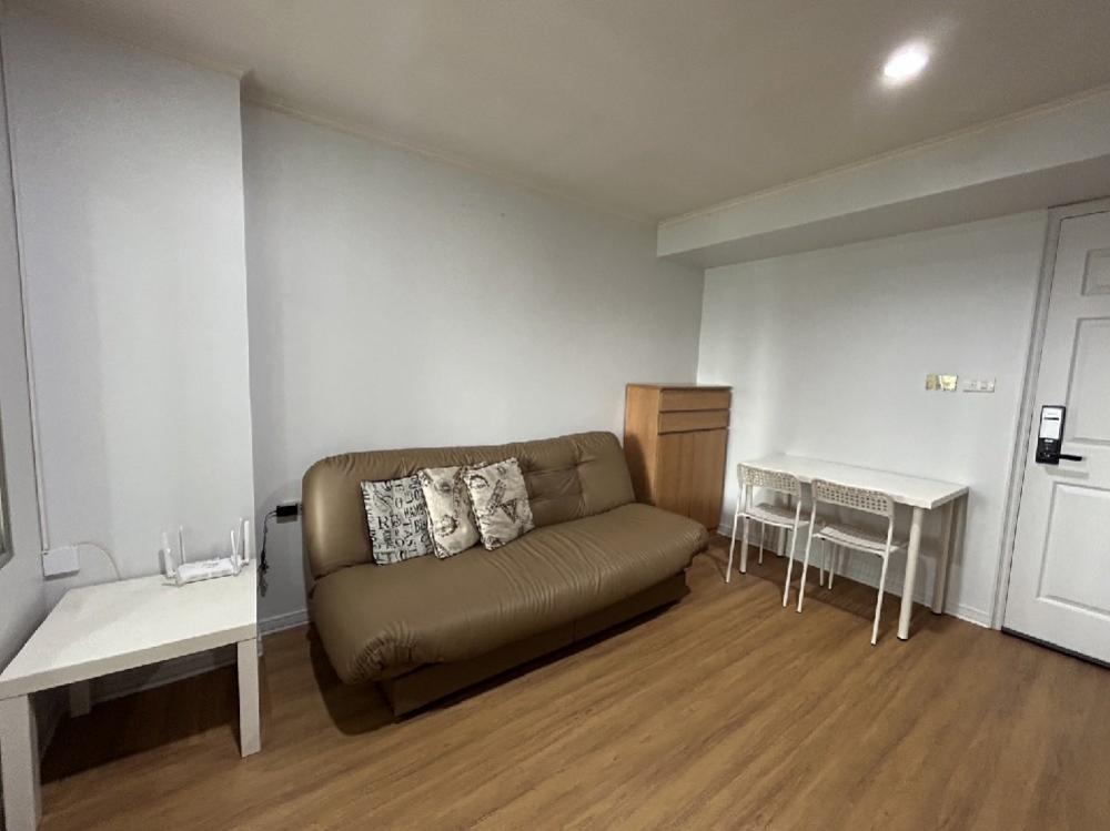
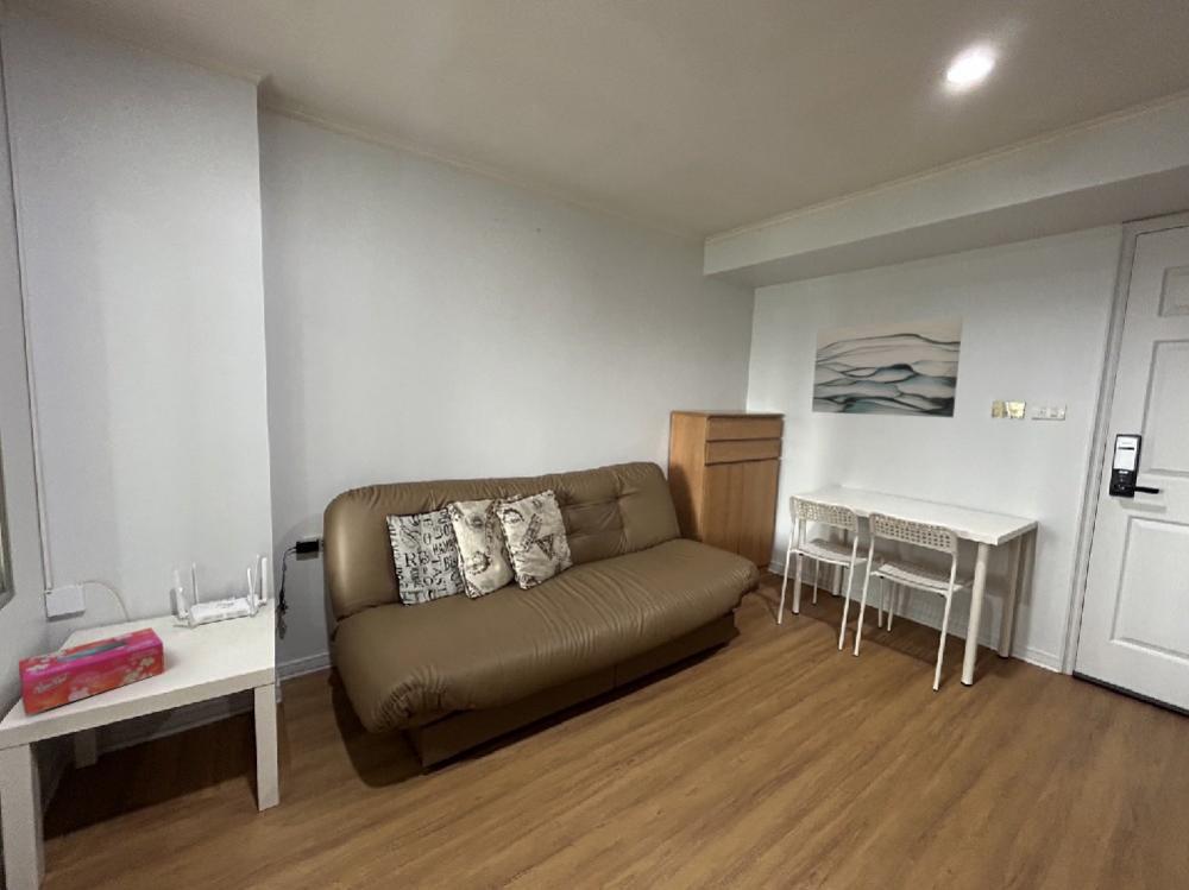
+ wall art (879, 370)
+ tissue box (94, 667)
